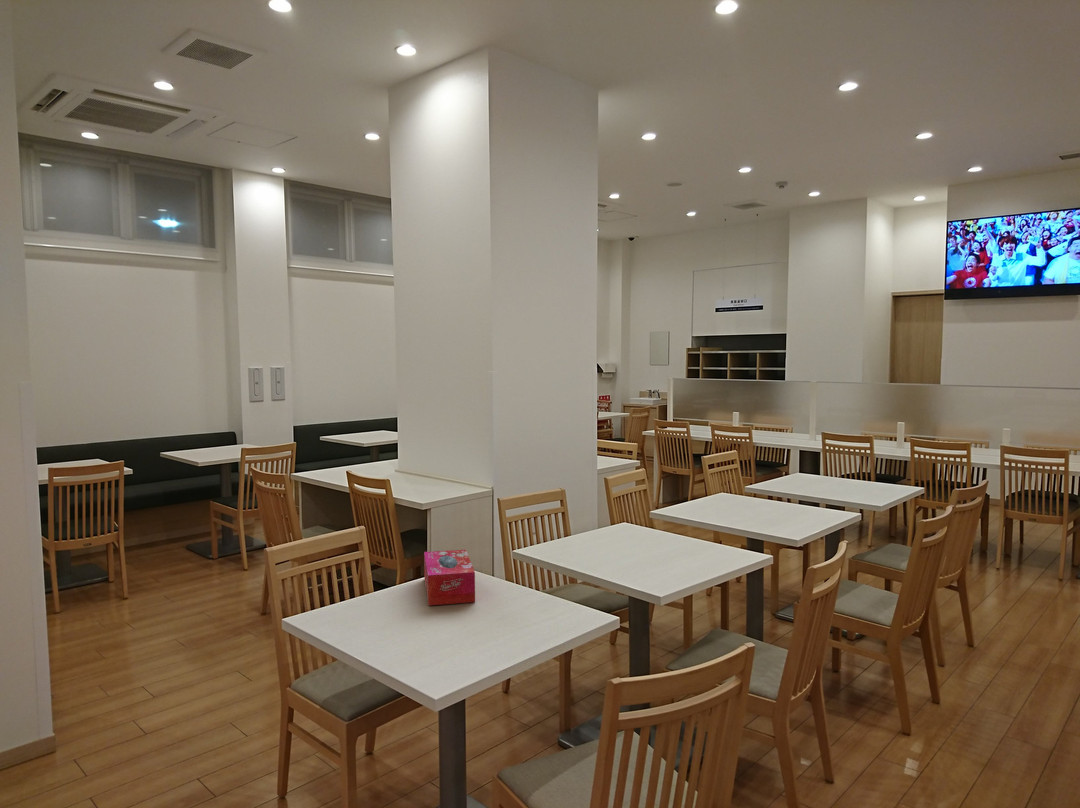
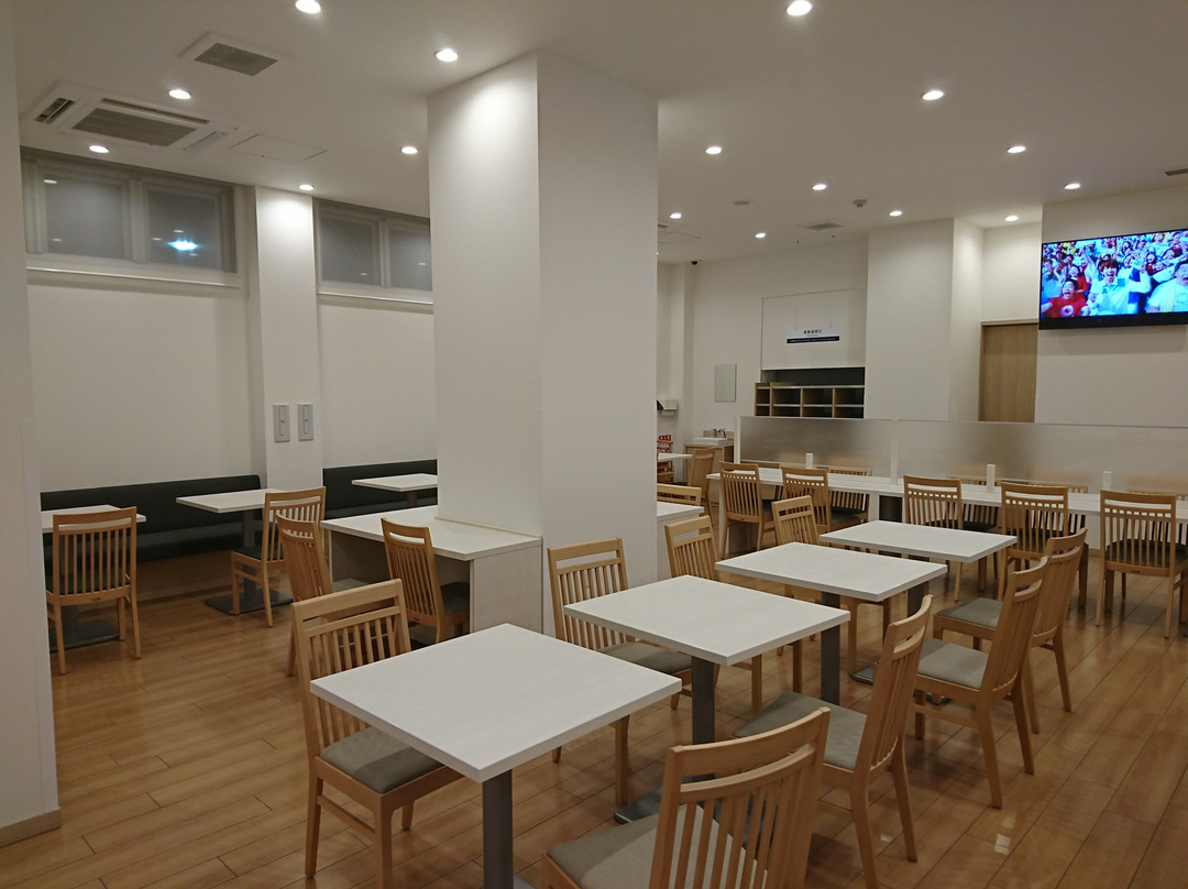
- tissue box (448, 575)
